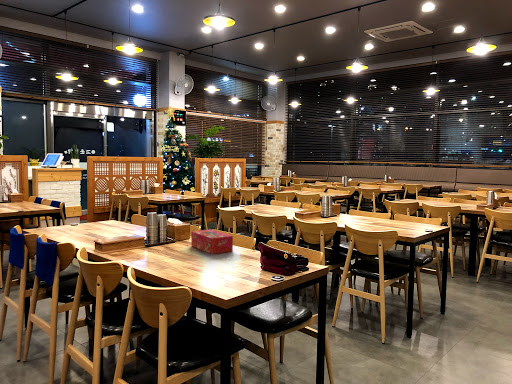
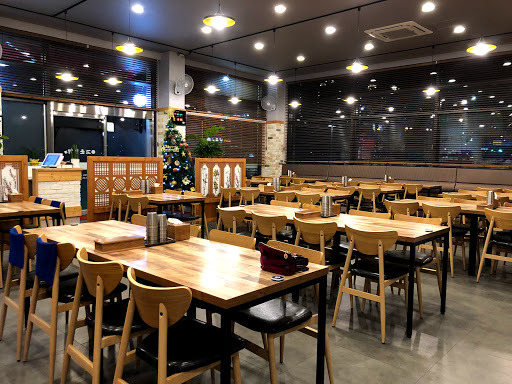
- tissue box (211, 241)
